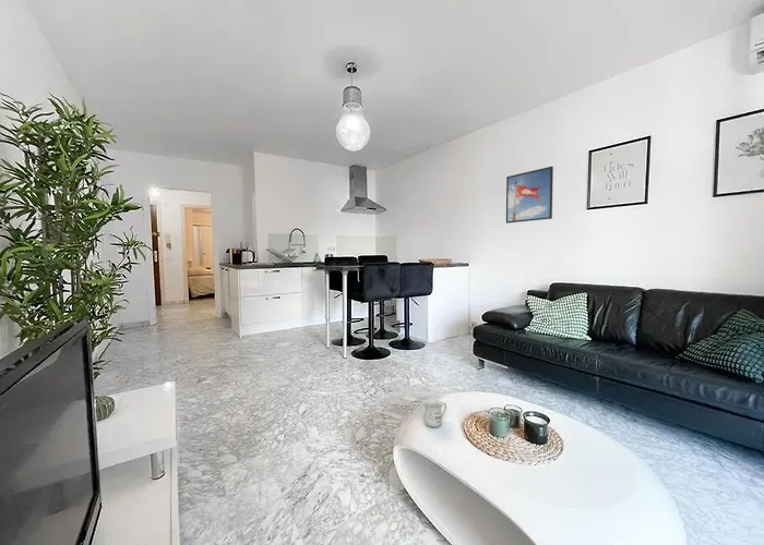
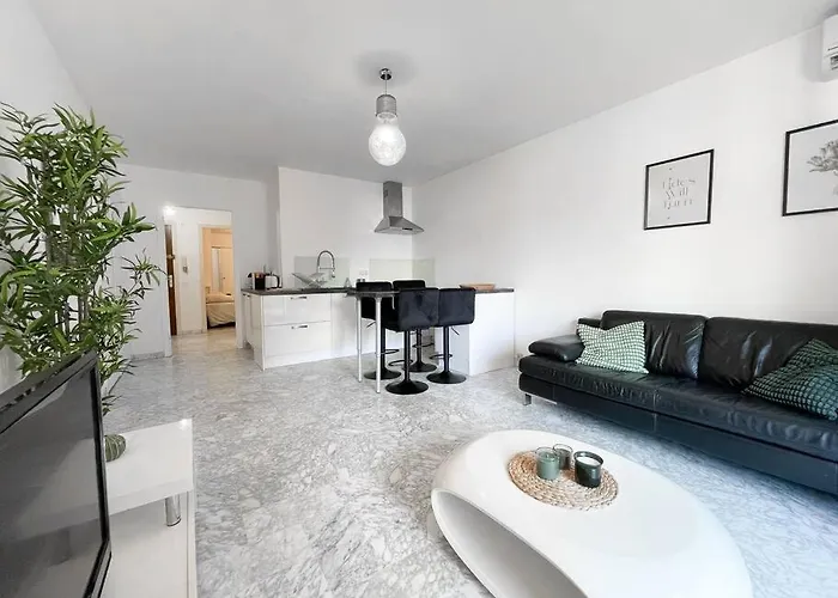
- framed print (527, 196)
- mug (435, 412)
